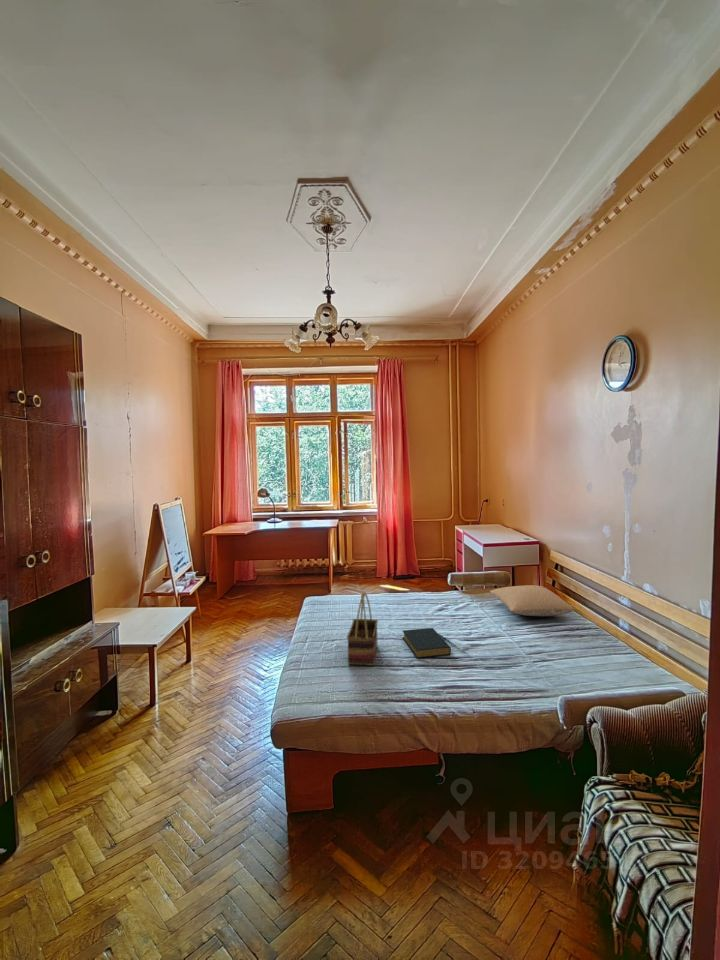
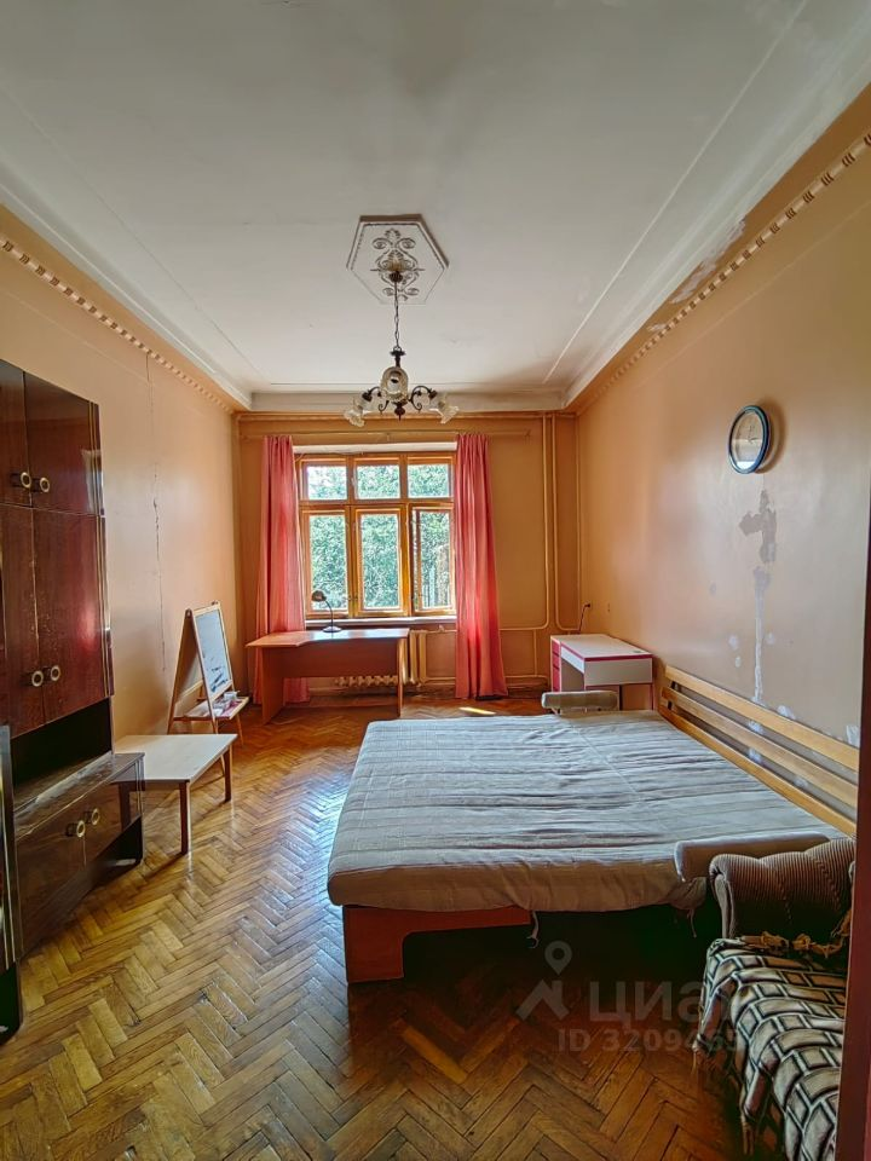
- woven basket (363, 623)
- pillow (529, 600)
- hardback book (425, 642)
